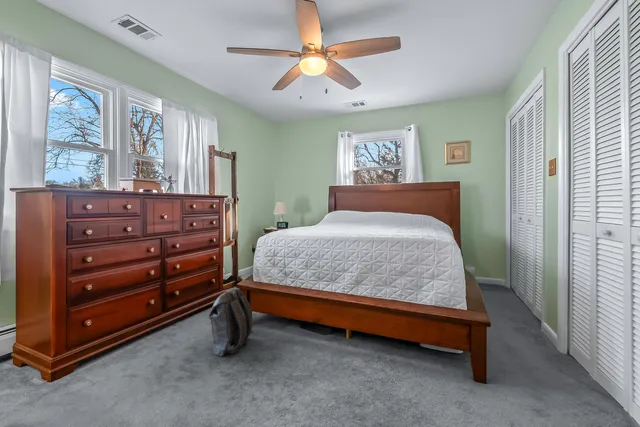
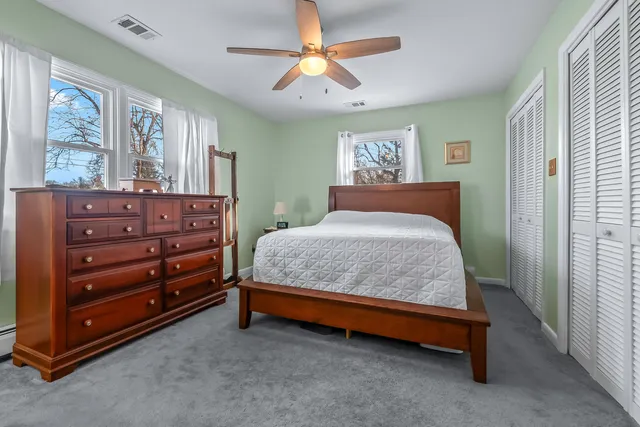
- backpack (232, 317)
